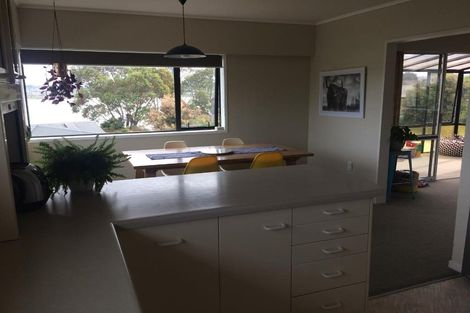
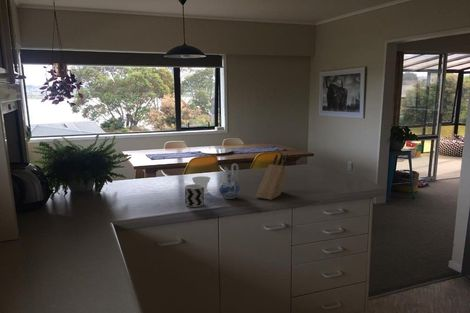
+ cup (201, 184)
+ knife block (273, 175)
+ ceramic pitcher (229, 180)
+ cup (196, 194)
